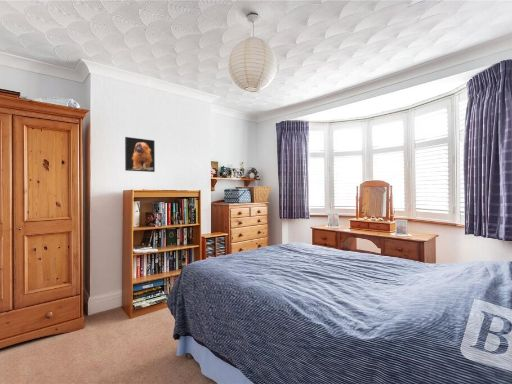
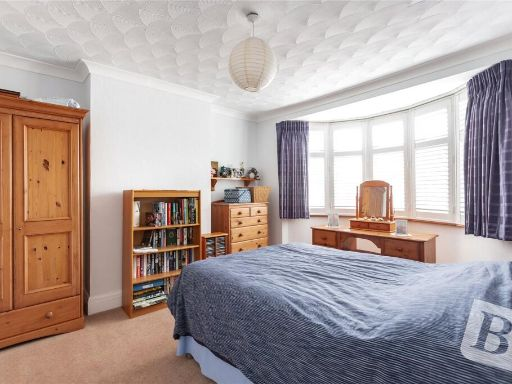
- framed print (140, 155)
